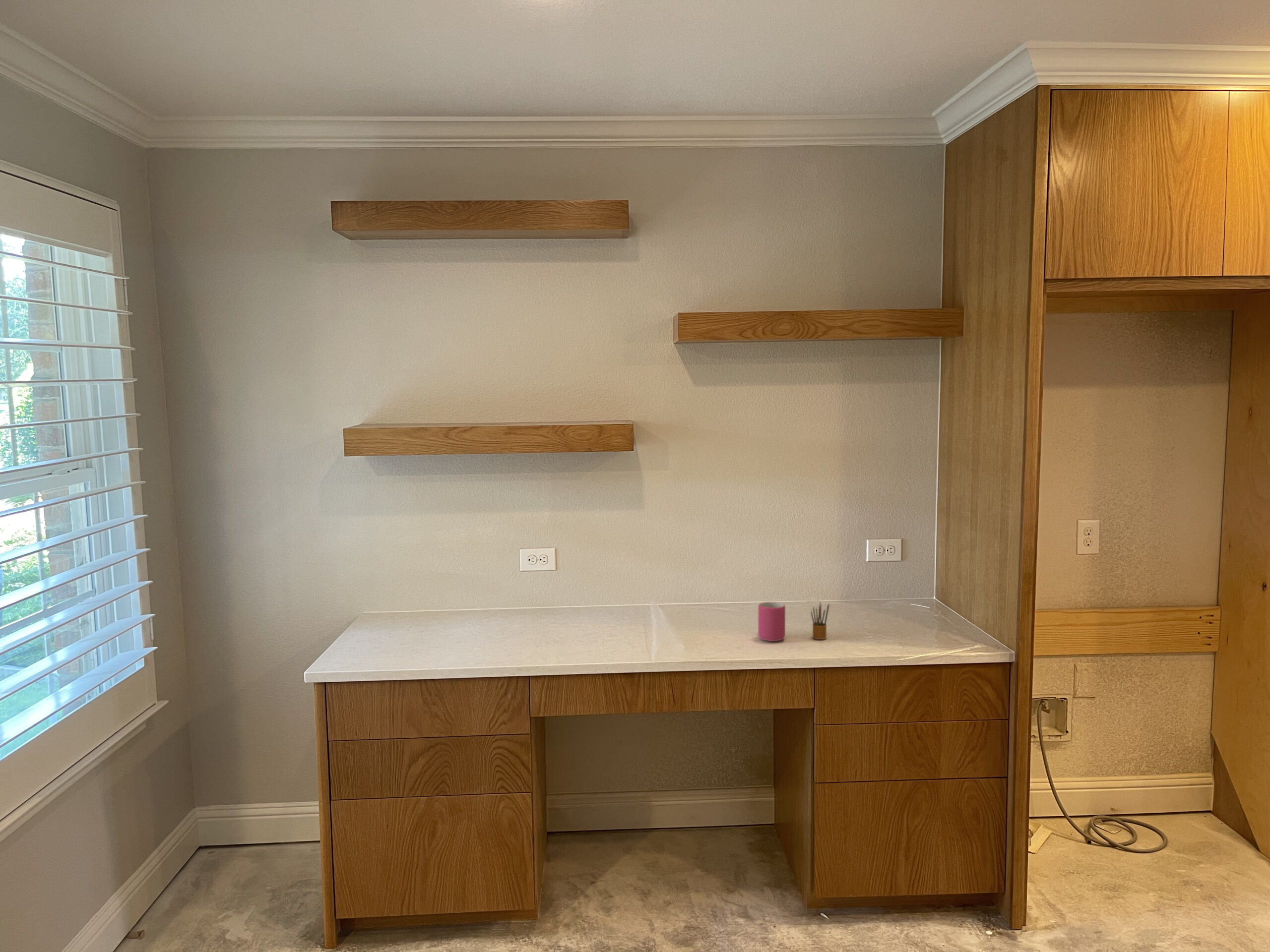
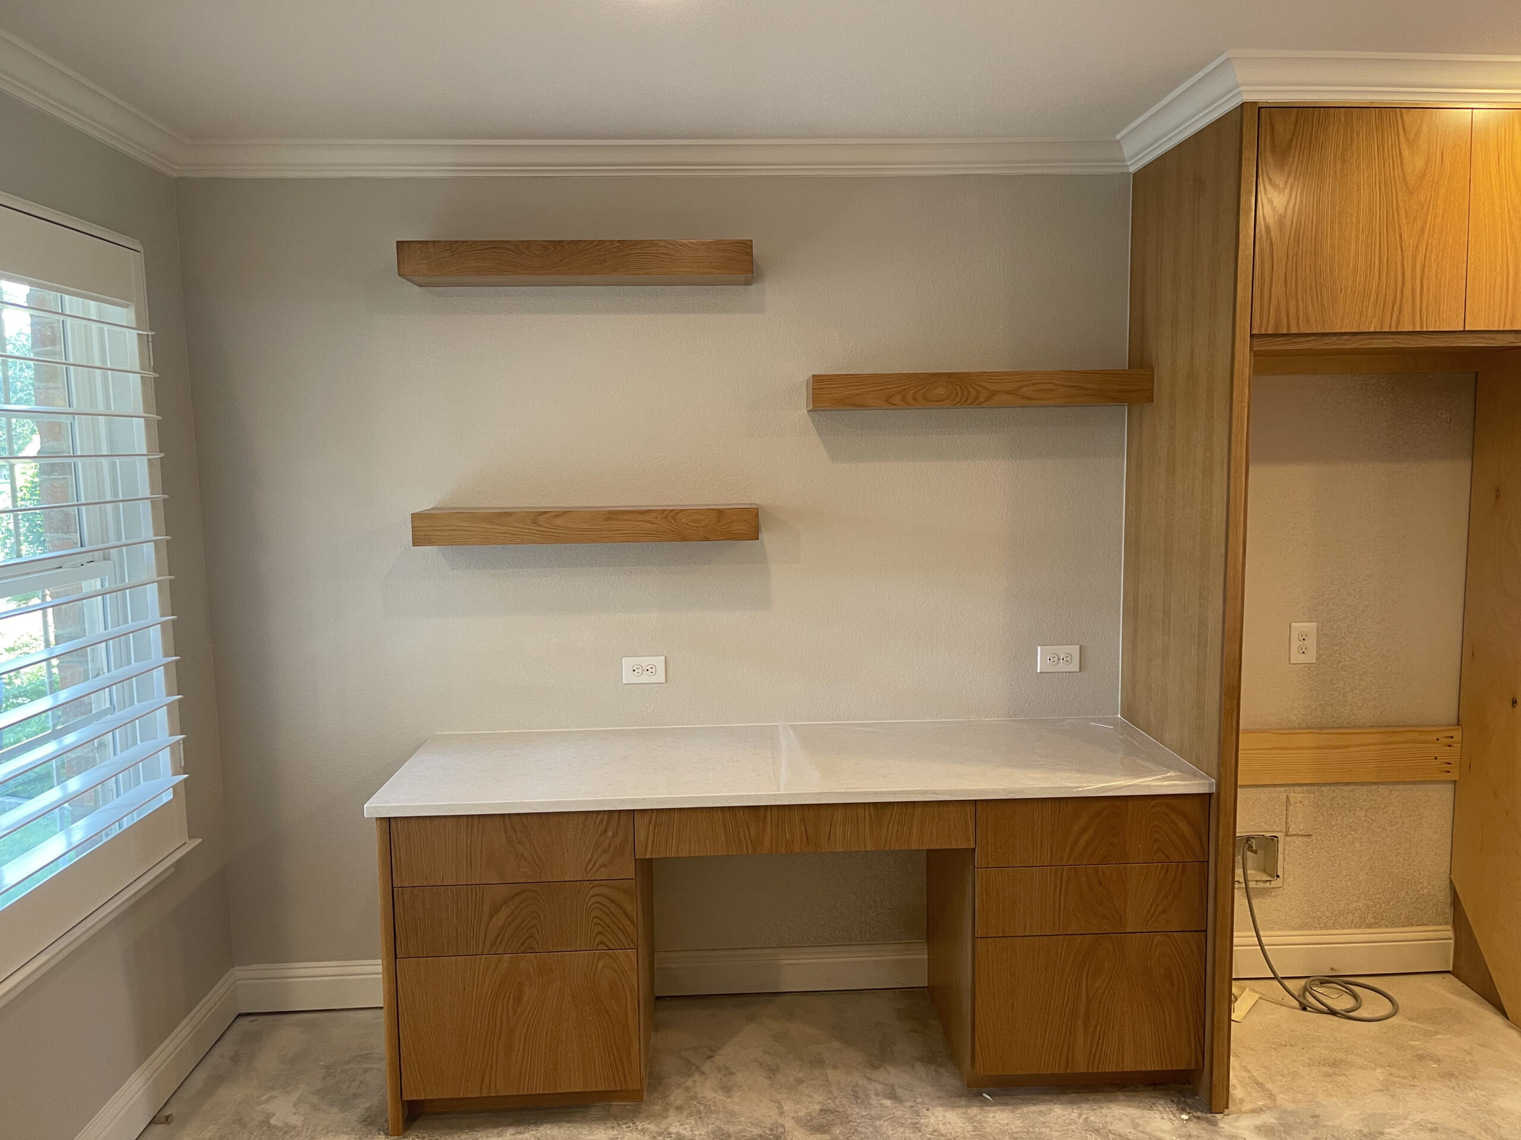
- mug (769, 620)
- pencil box (820, 621)
